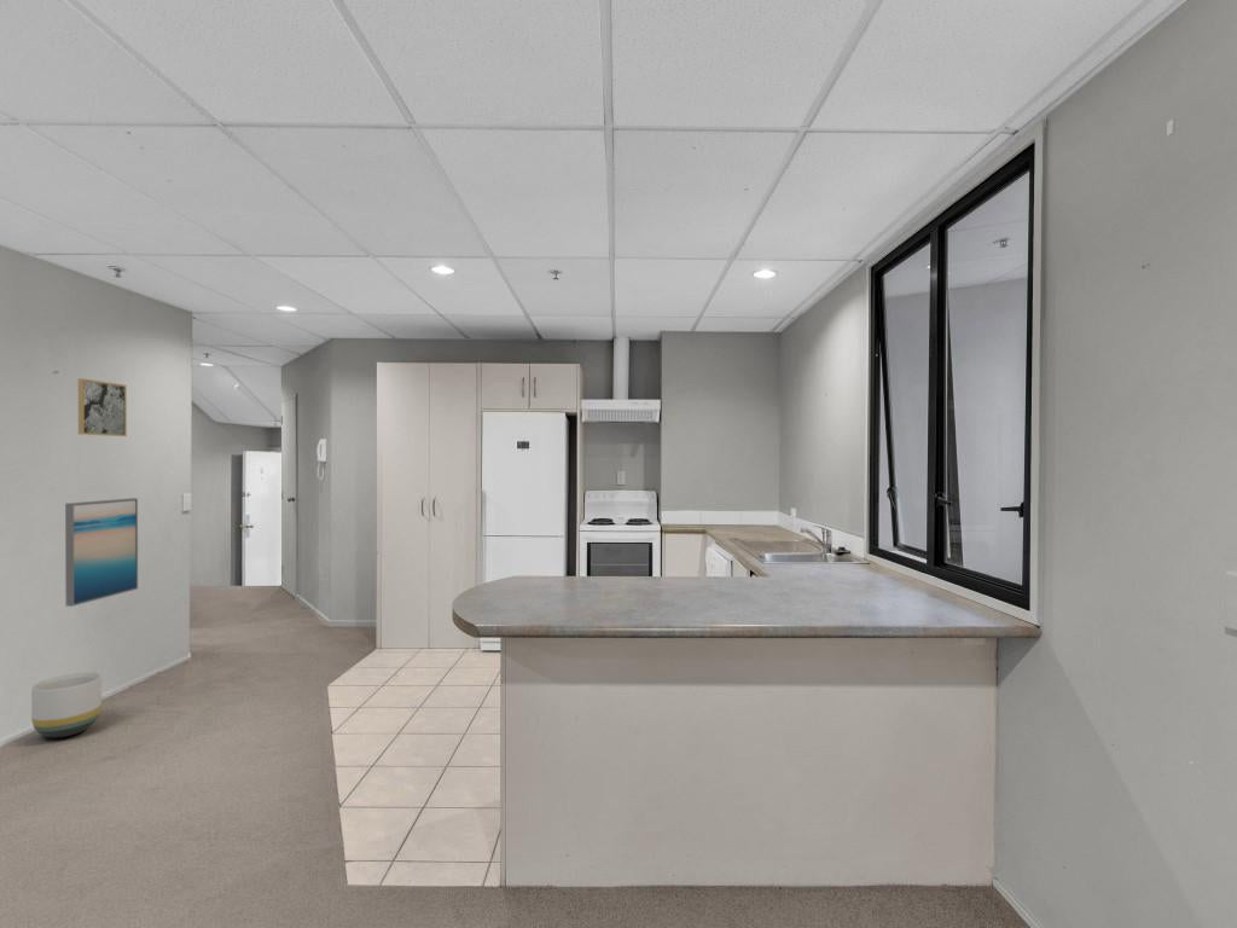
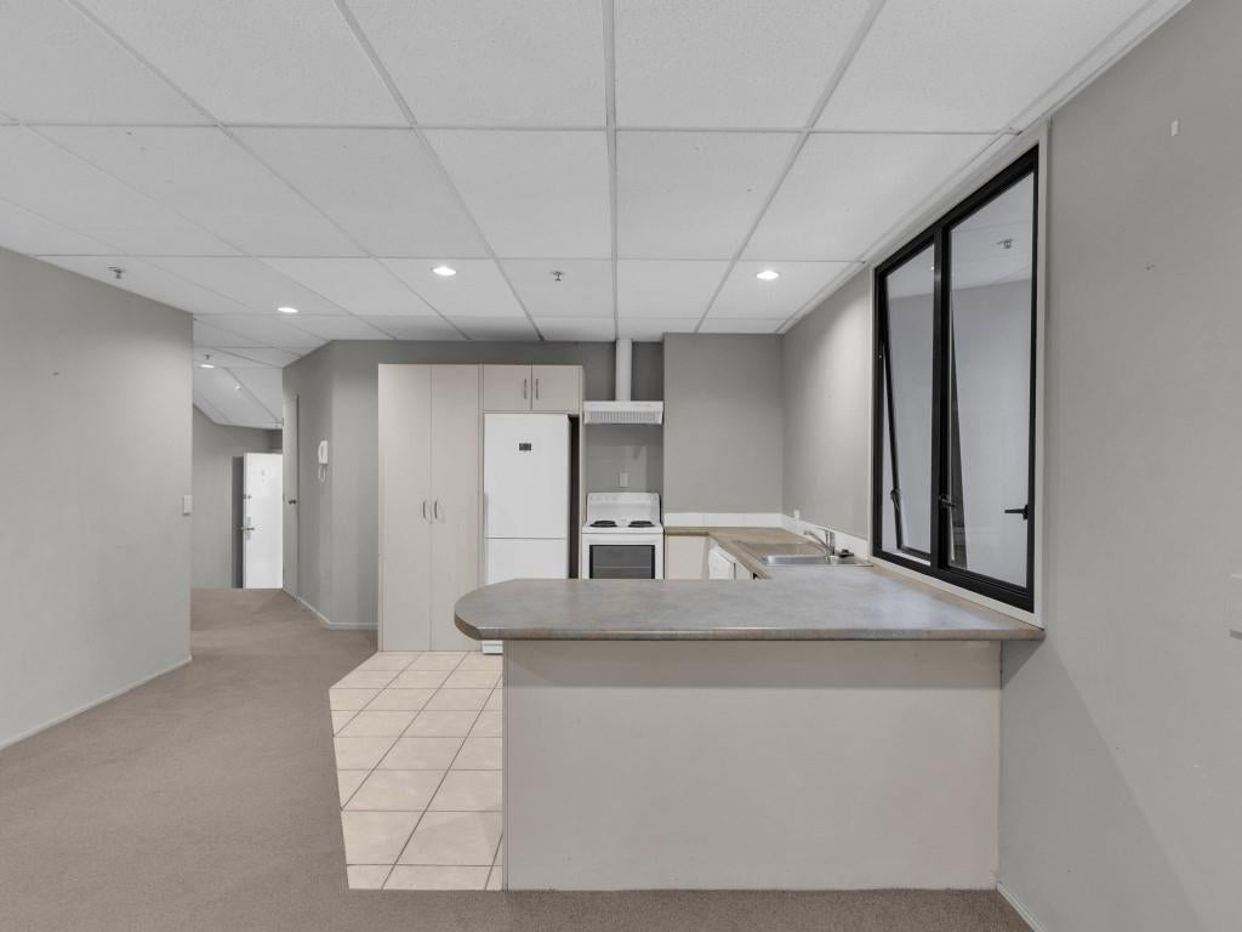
- wall art (103, 408)
- wall art (104, 549)
- planter (66, 707)
